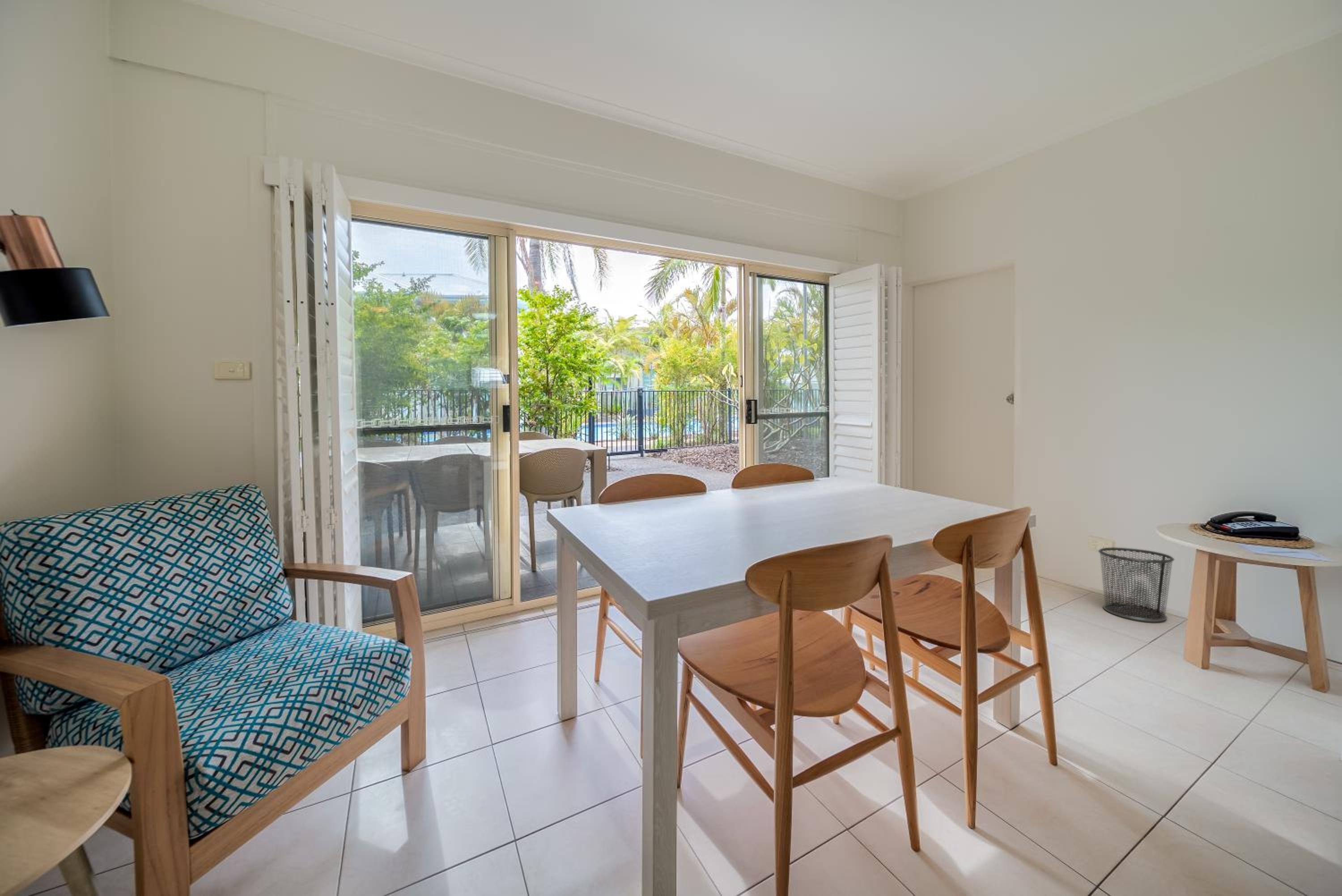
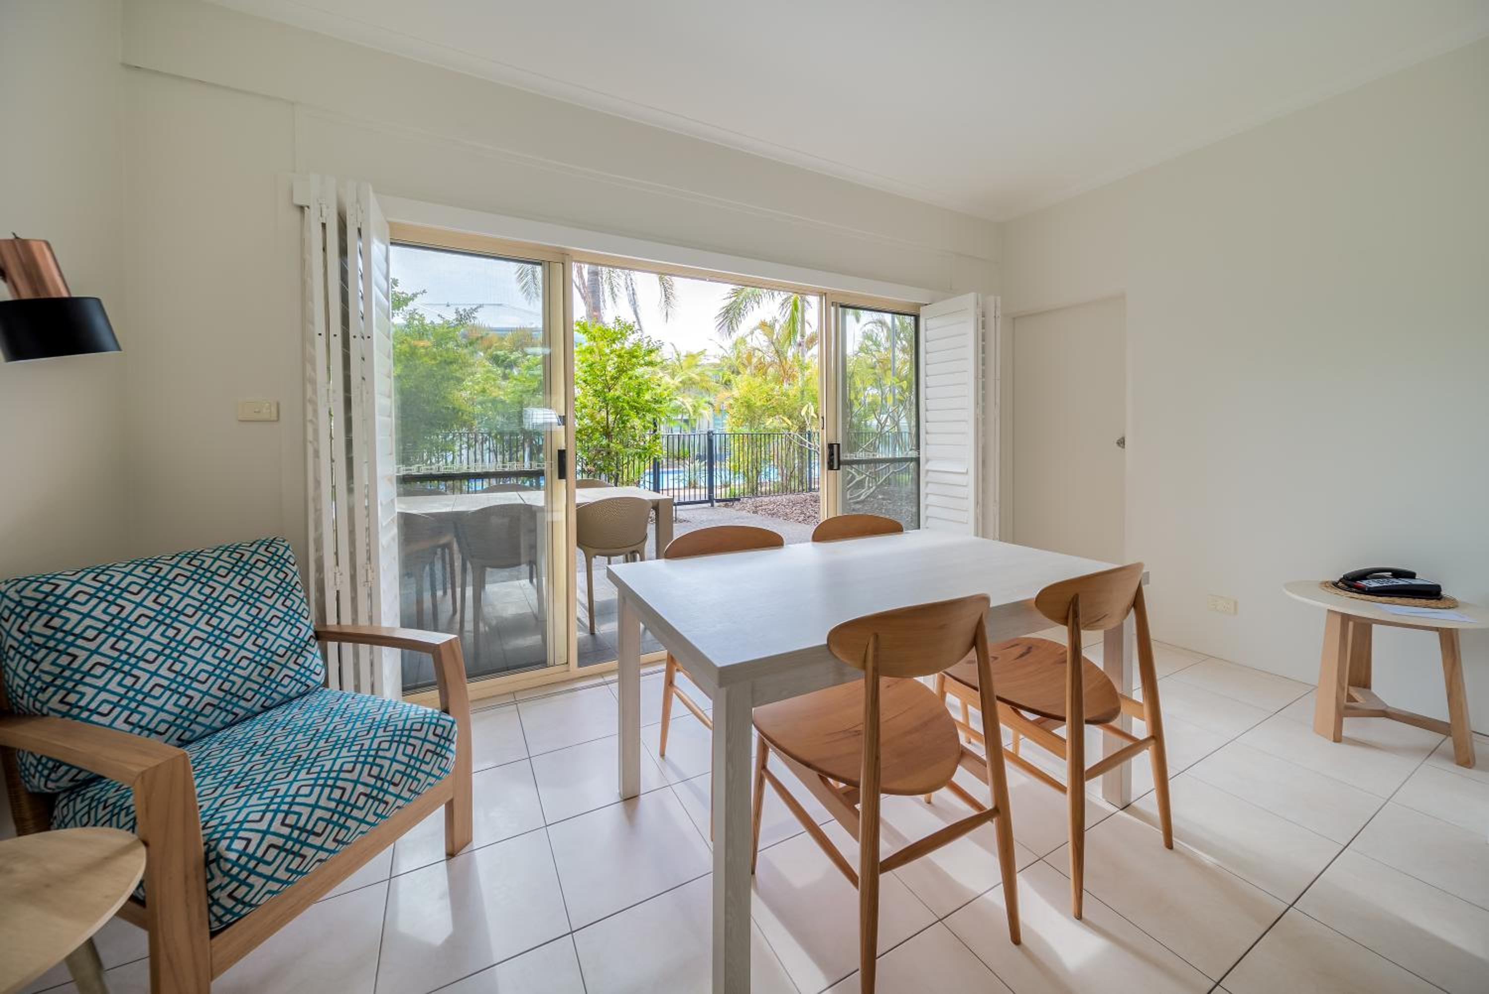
- waste bin (1134, 583)
